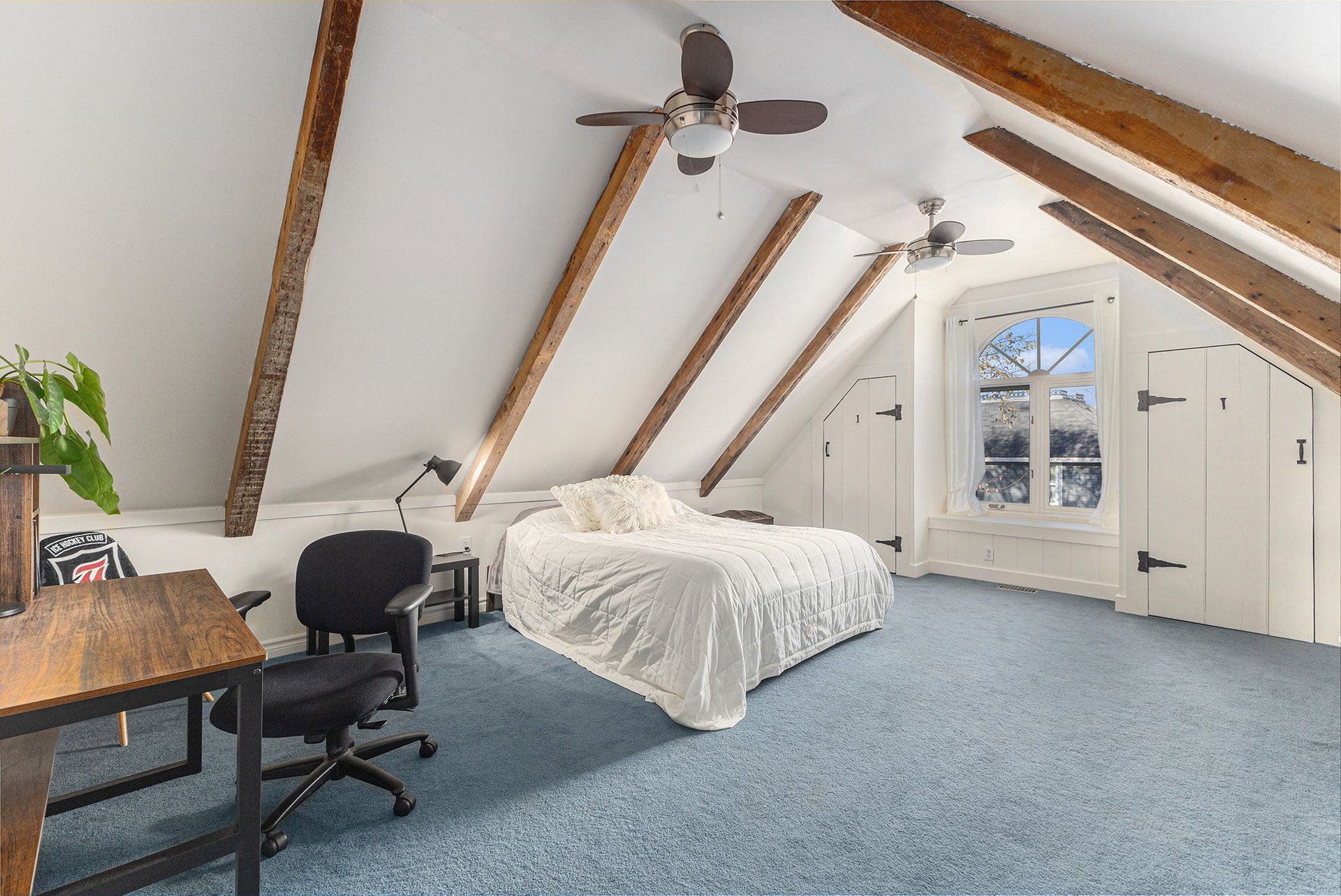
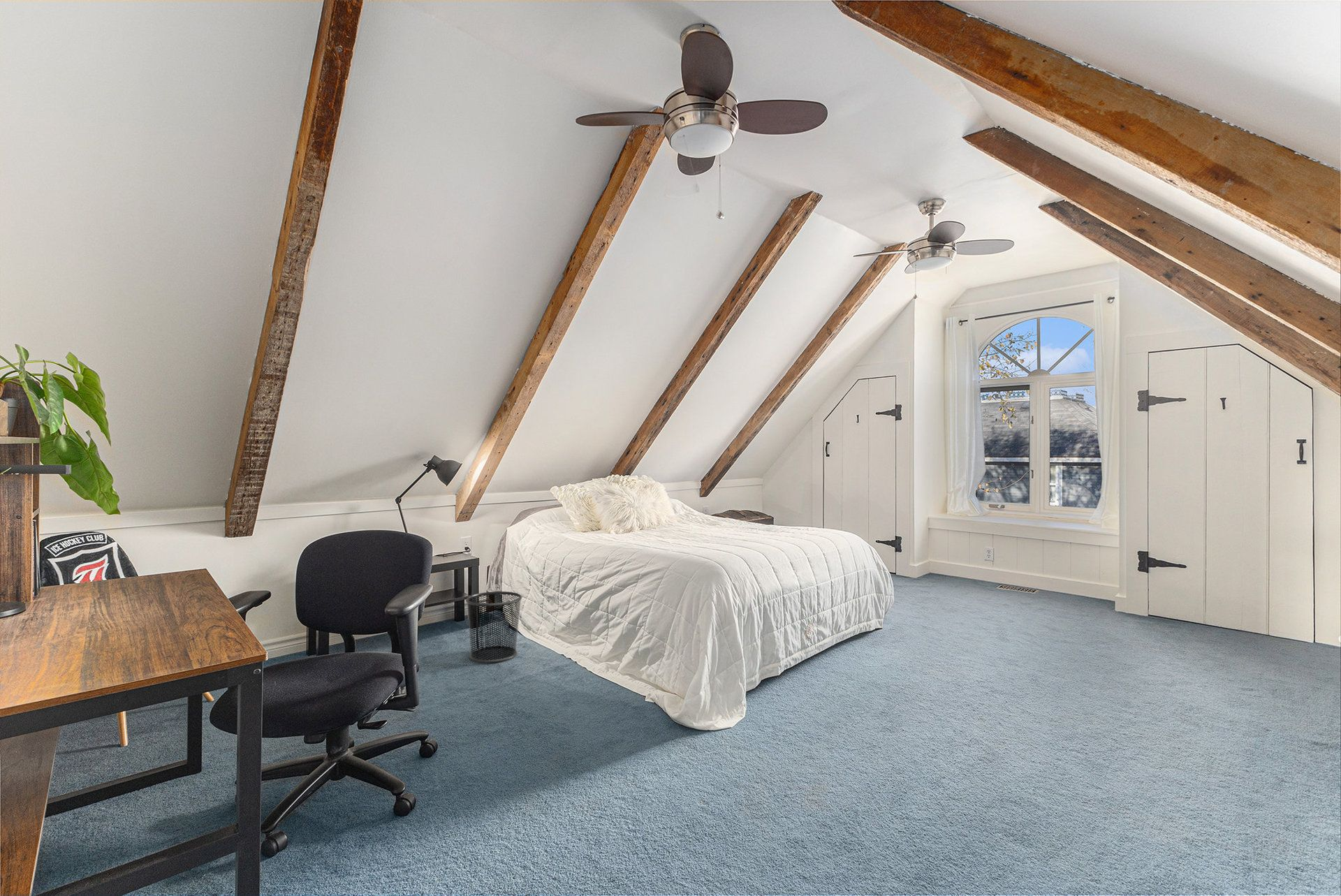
+ waste bin (494, 626)
